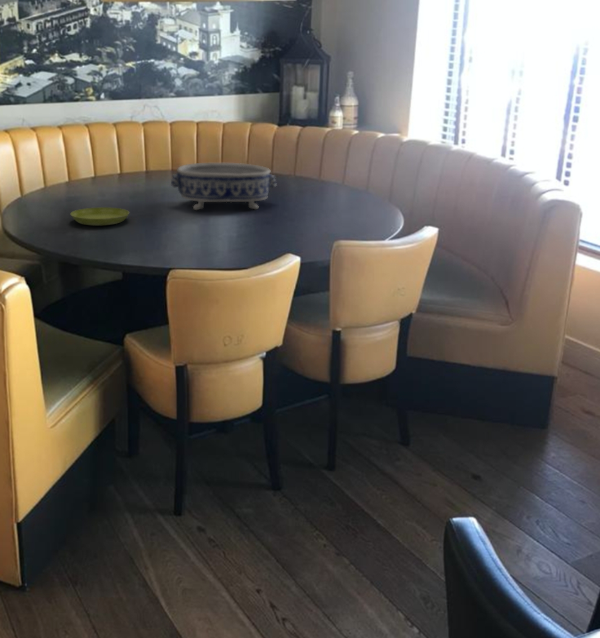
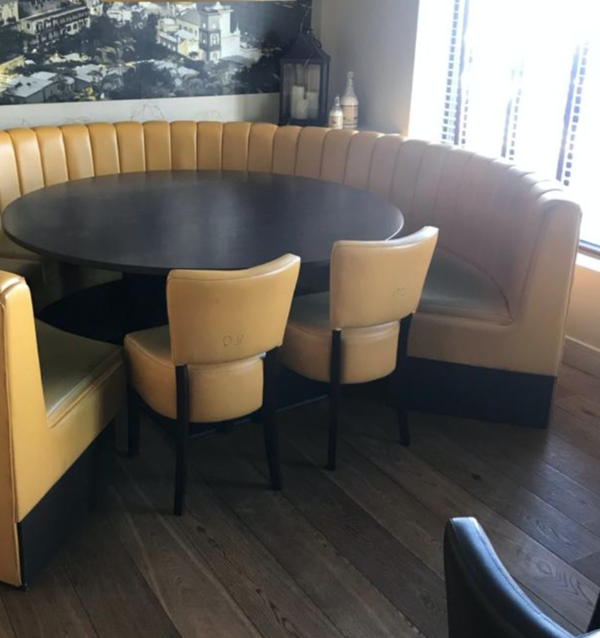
- saucer (100, 216)
- decorative bowl (224, 186)
